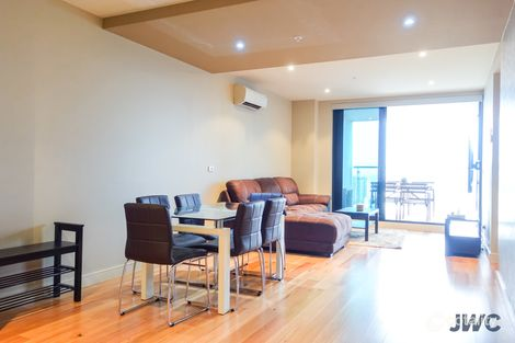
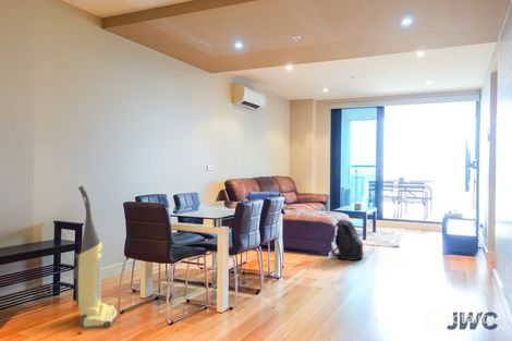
+ backpack (346, 238)
+ vacuum cleaner (96, 252)
